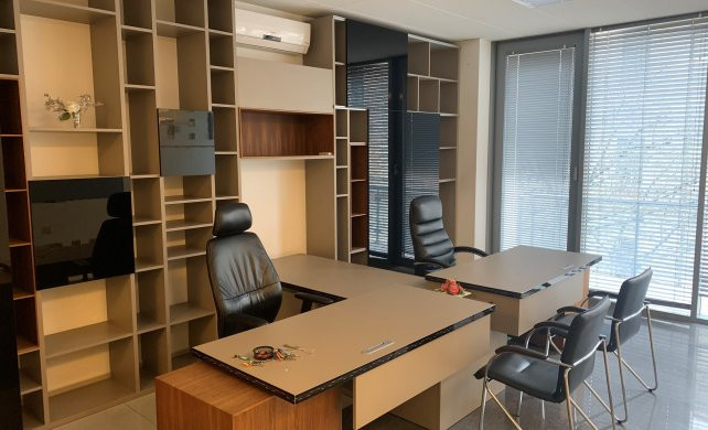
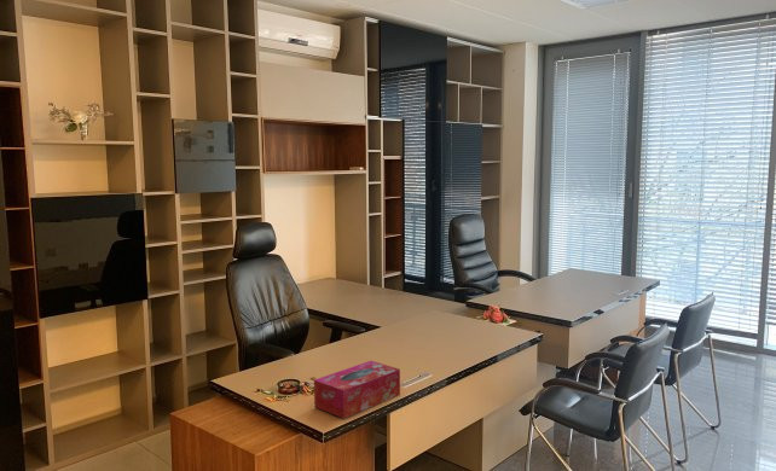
+ tissue box (358, 386)
